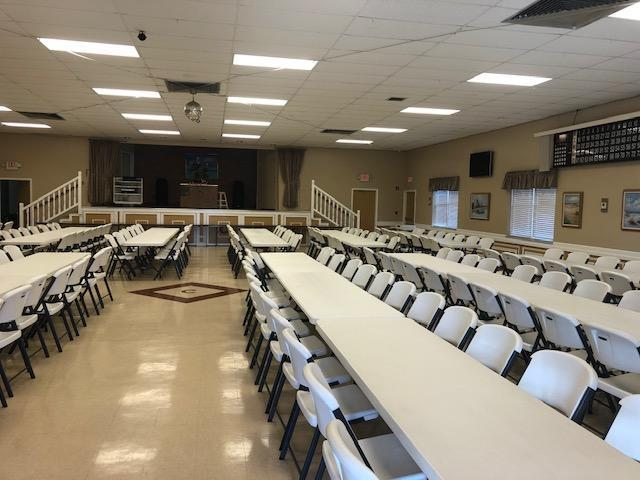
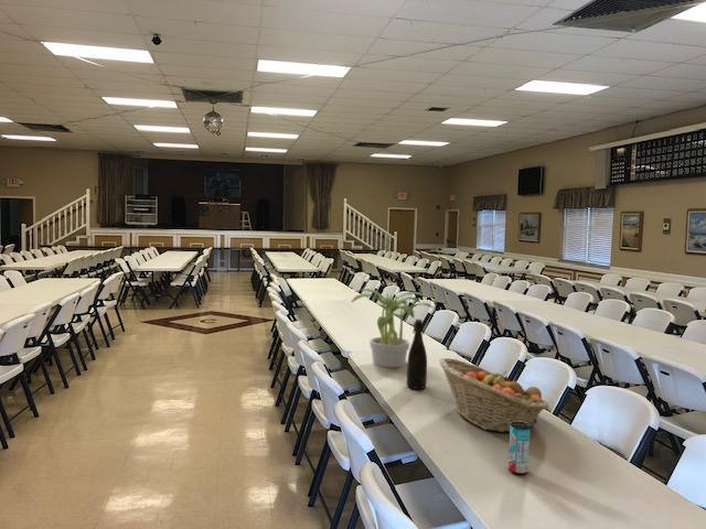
+ beverage can (518, 447)
+ potted plant (391, 327)
+ fruit basket (490, 390)
+ bottle (417, 353)
